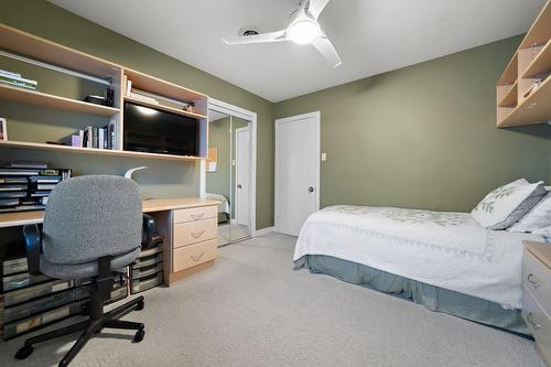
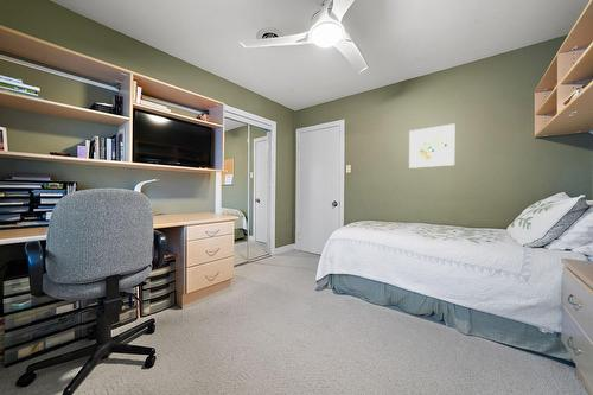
+ wall art (431, 147)
